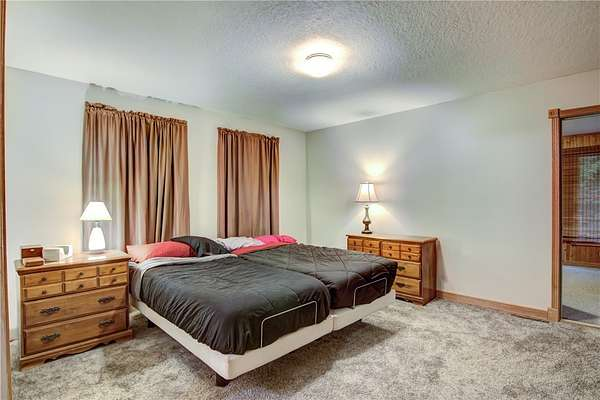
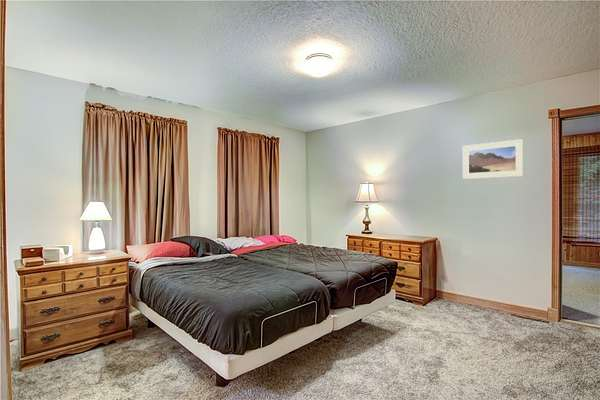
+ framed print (491, 160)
